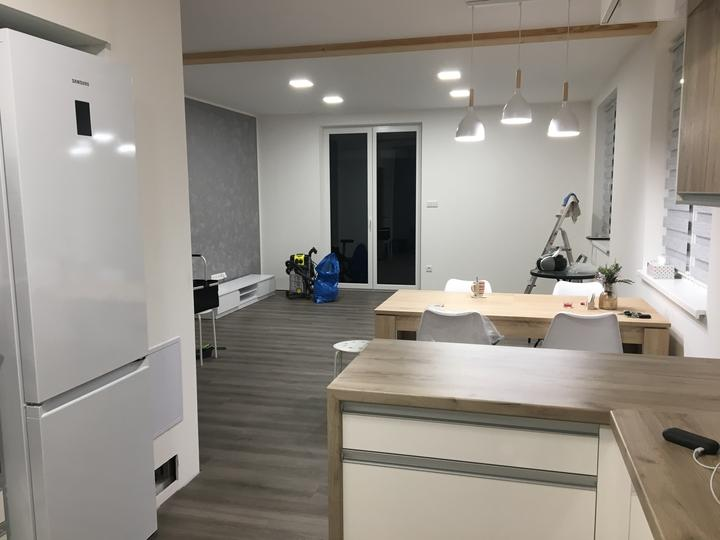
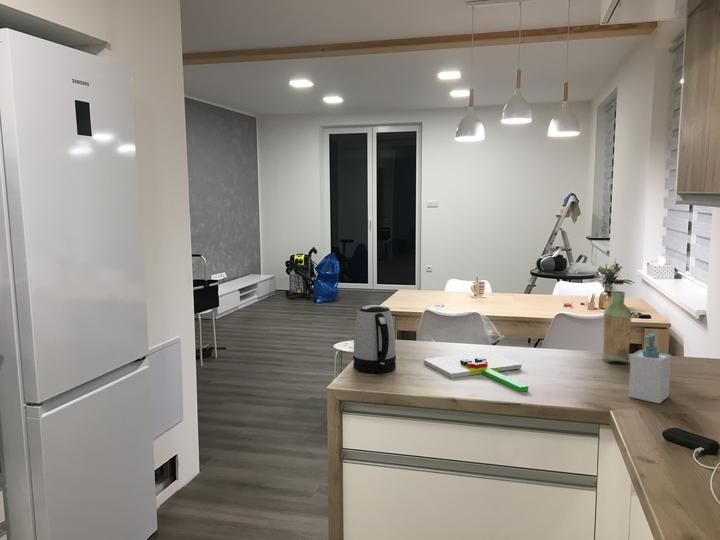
+ kettle (376, 337)
+ bottle (617, 320)
+ soap bottle (650, 365)
+ chopping board (488, 369)
